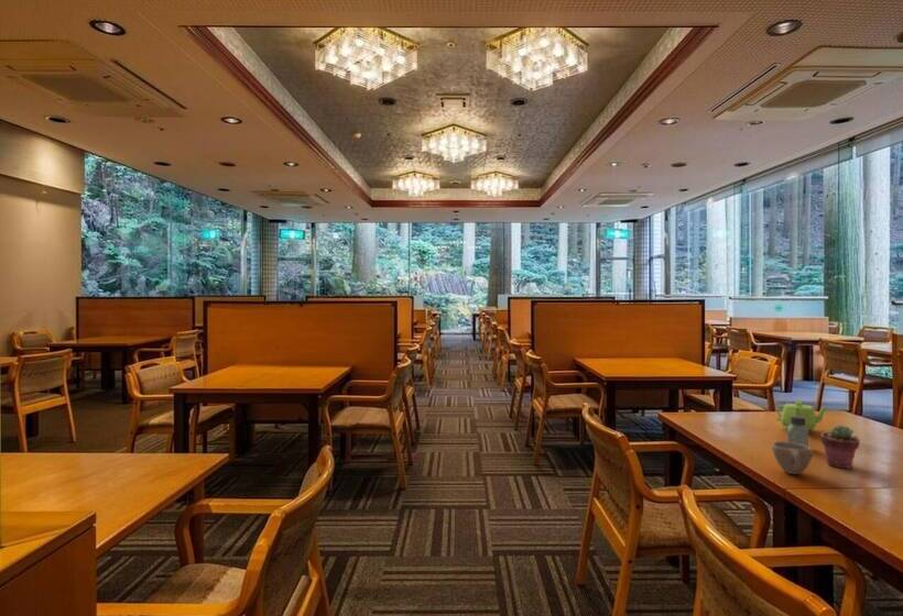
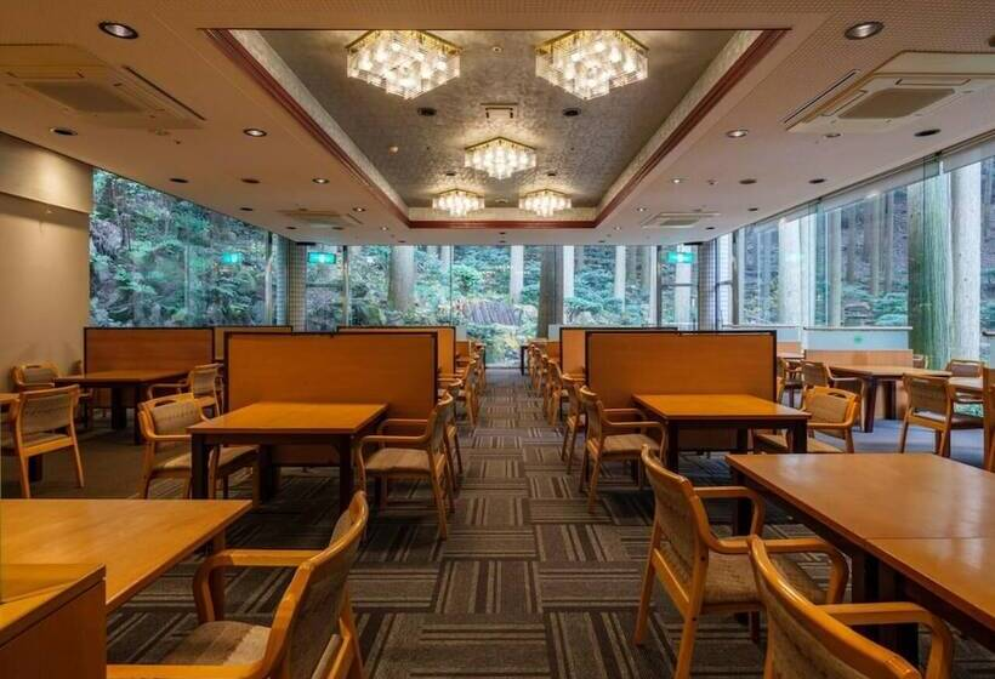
- cup (793, 460)
- potted succulent (839, 444)
- teapot (802, 416)
- saltshaker (797, 432)
